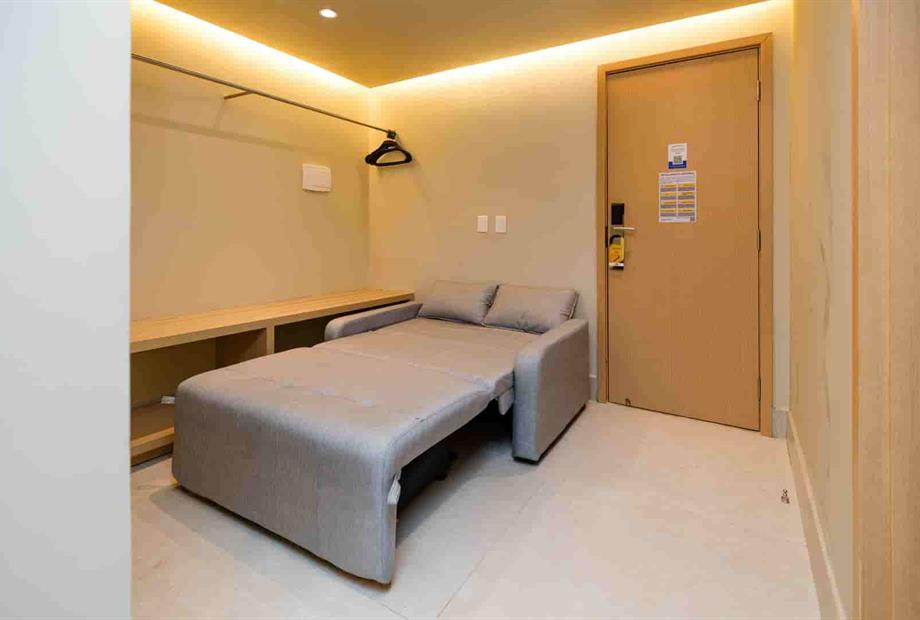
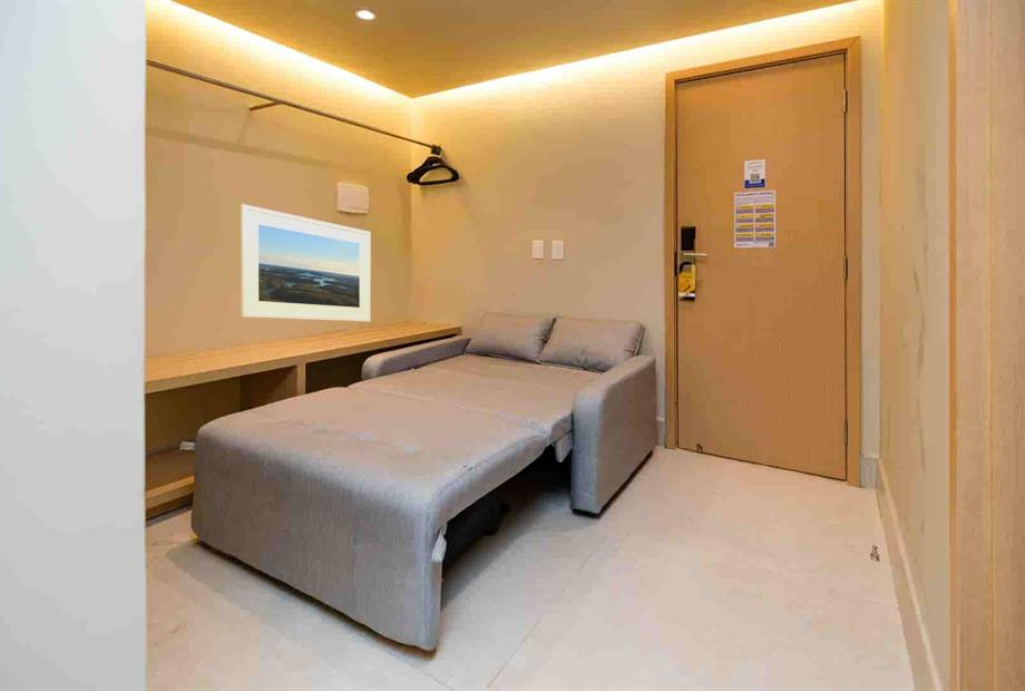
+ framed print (312, 269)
